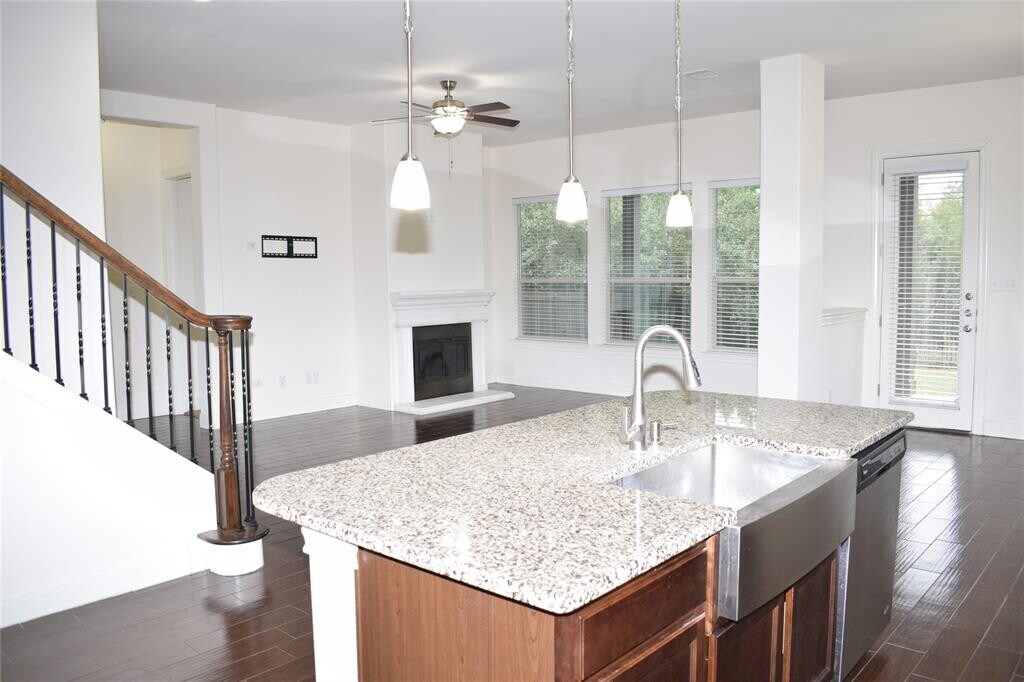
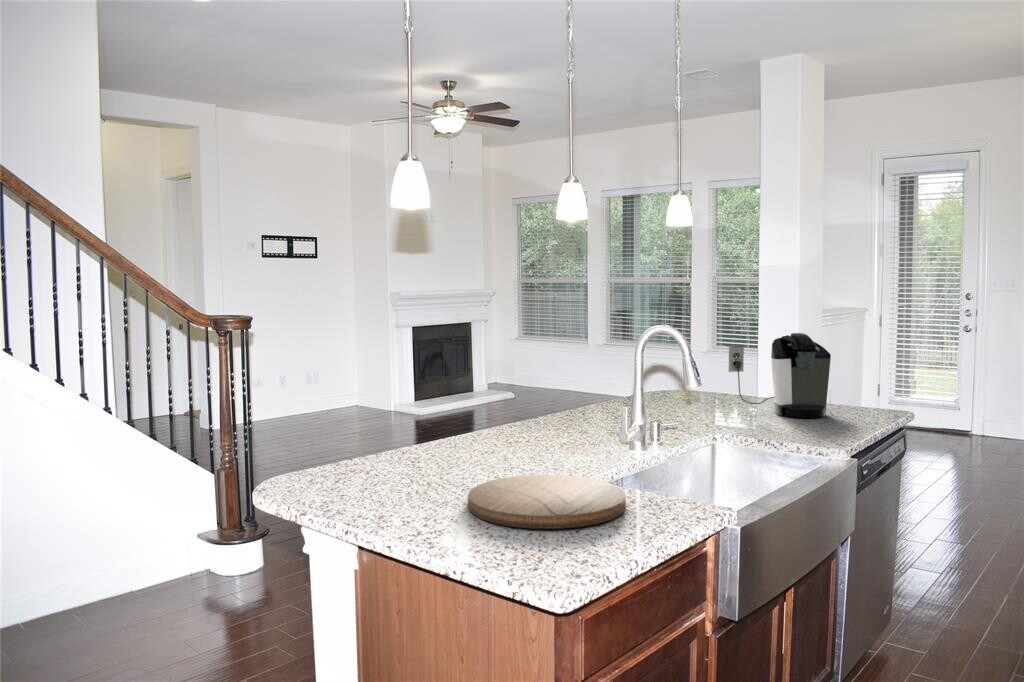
+ cutting board (546, 499)
+ coffee maker (782, 373)
